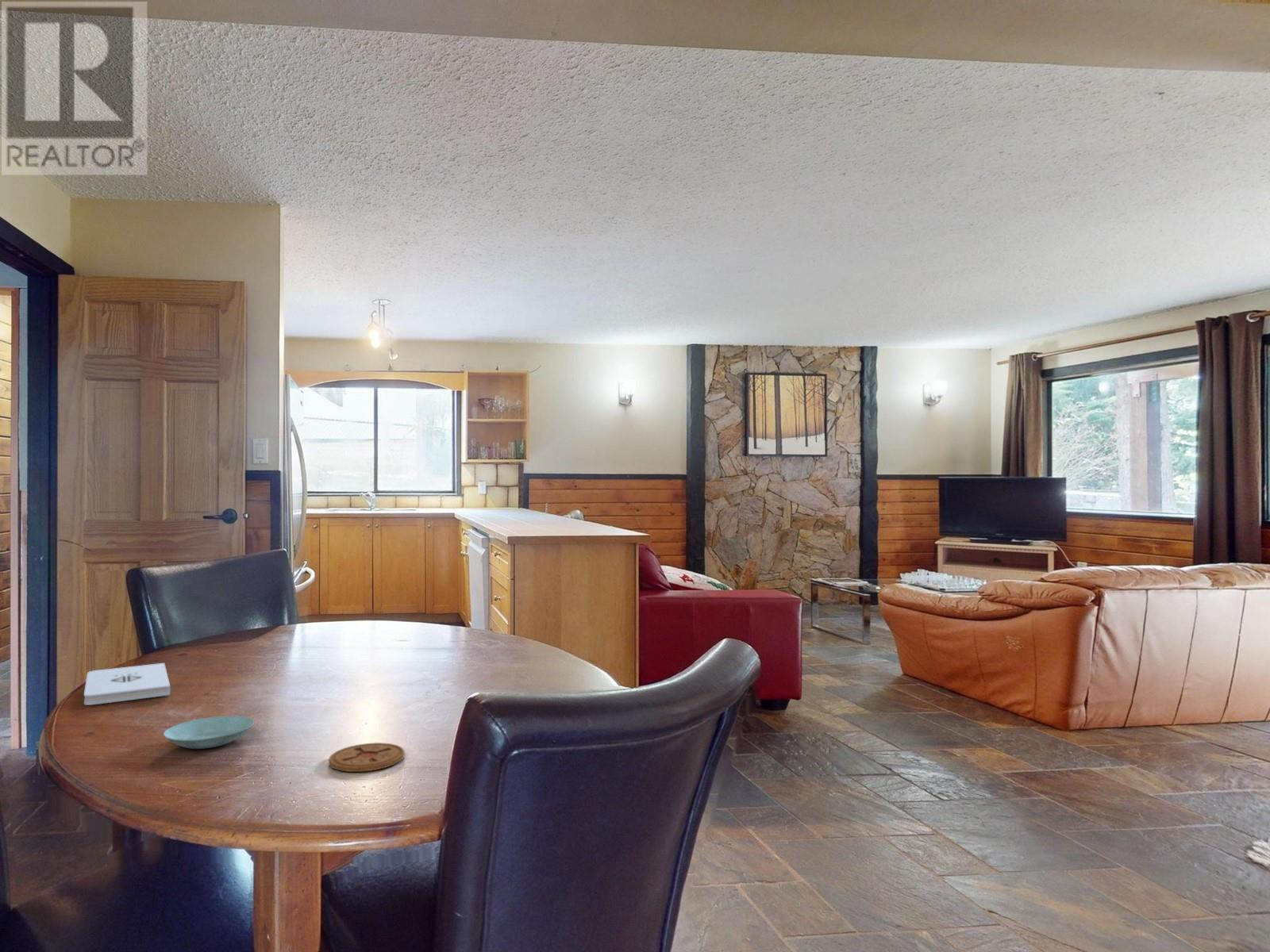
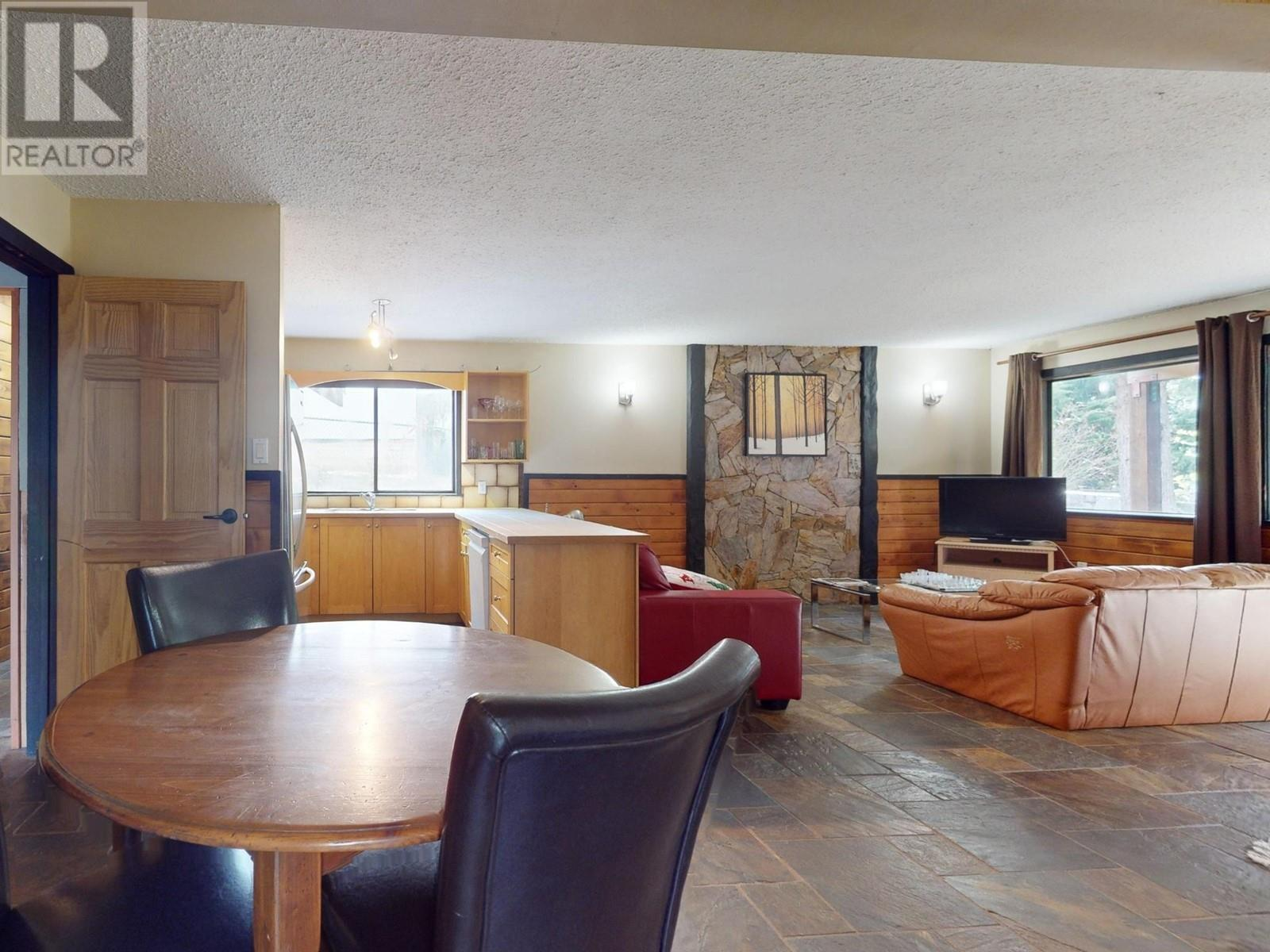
- saucer (210, 734)
- coaster (367, 756)
- notepad (127, 682)
